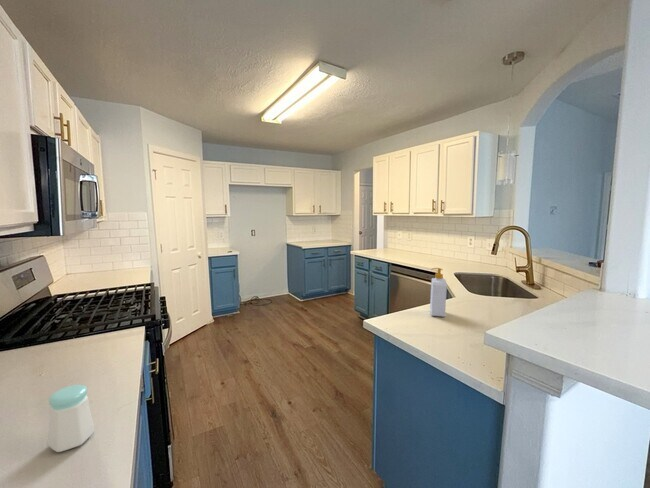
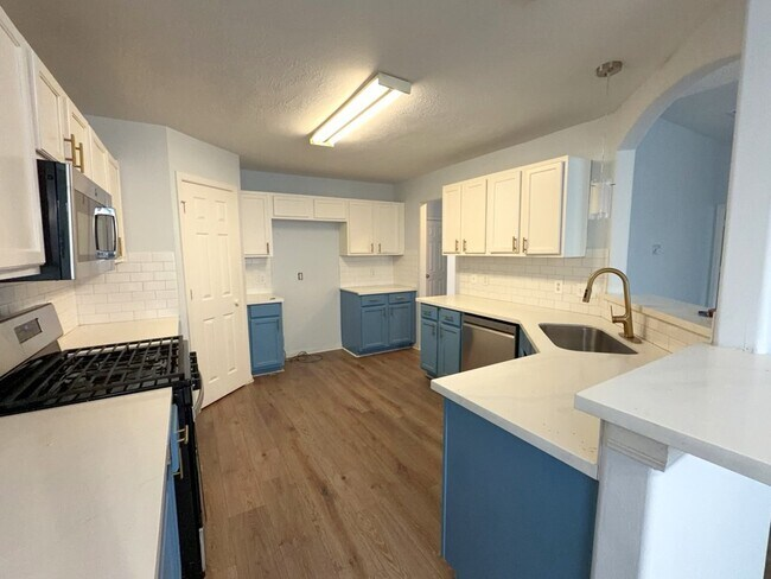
- salt shaker (70, 415)
- soap bottle (437, 291)
